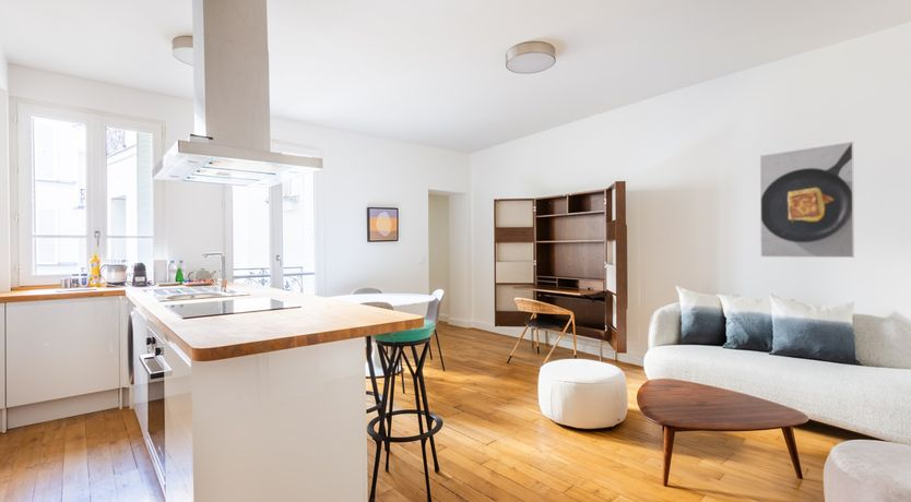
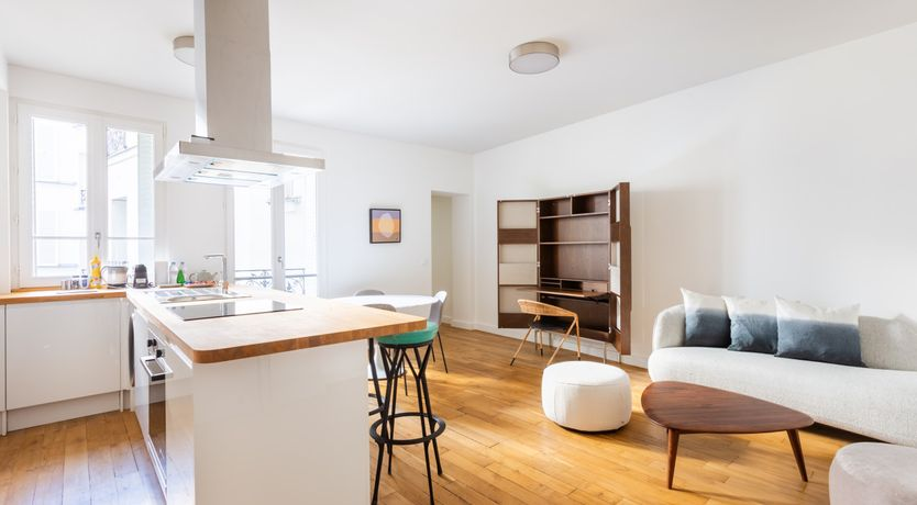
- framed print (804, 203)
